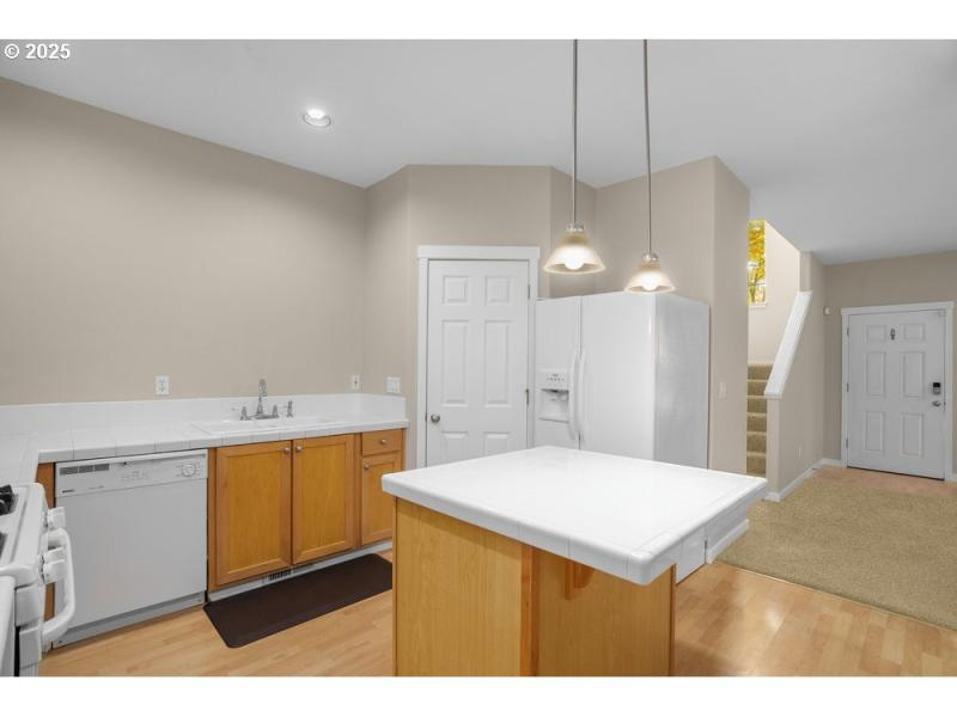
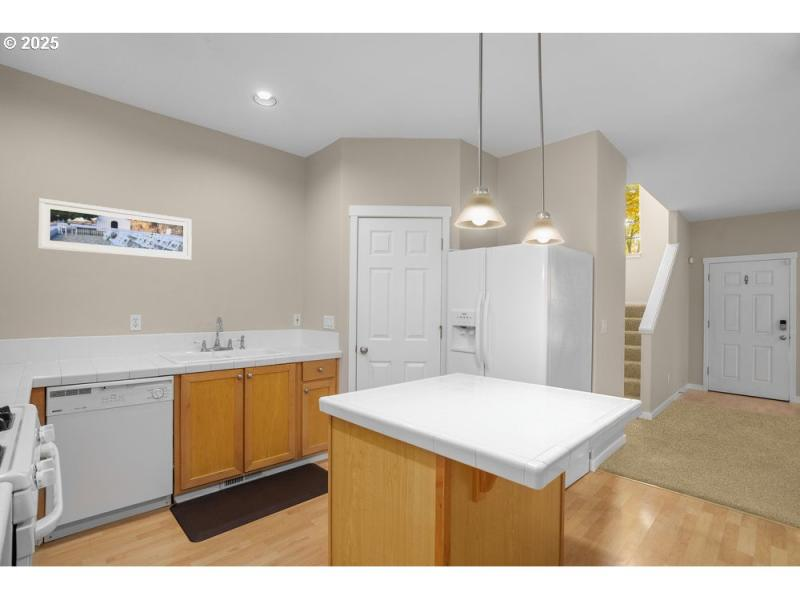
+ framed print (122, 232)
